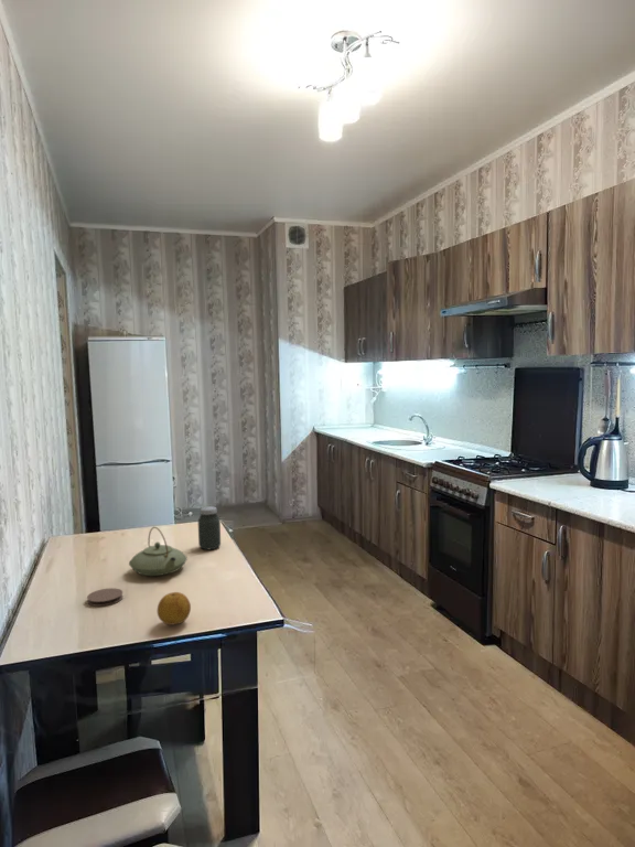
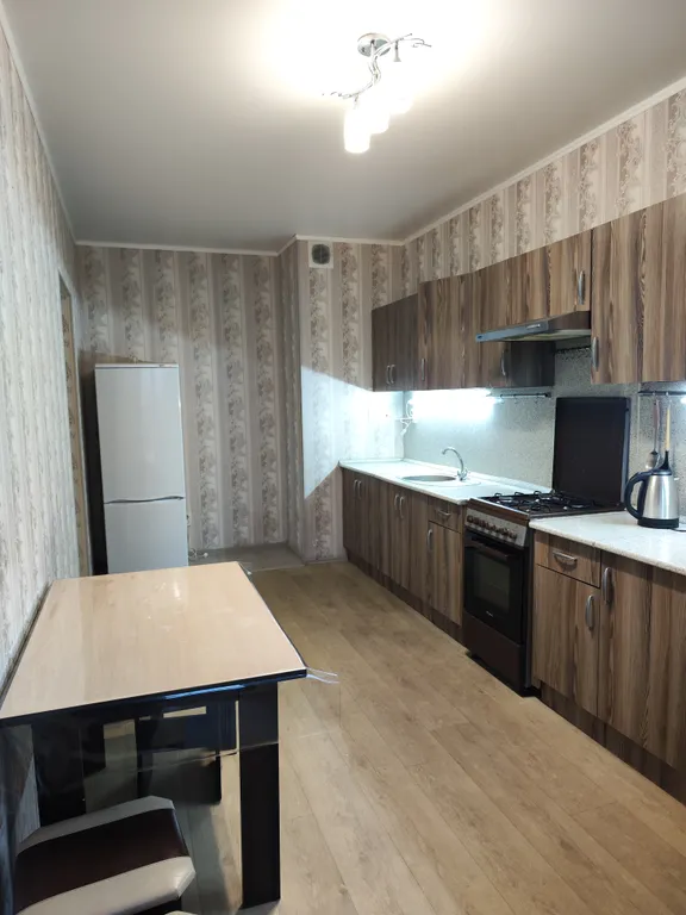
- teapot (159, 549)
- fruit (173, 609)
- coaster (105, 597)
- jar (208, 527)
